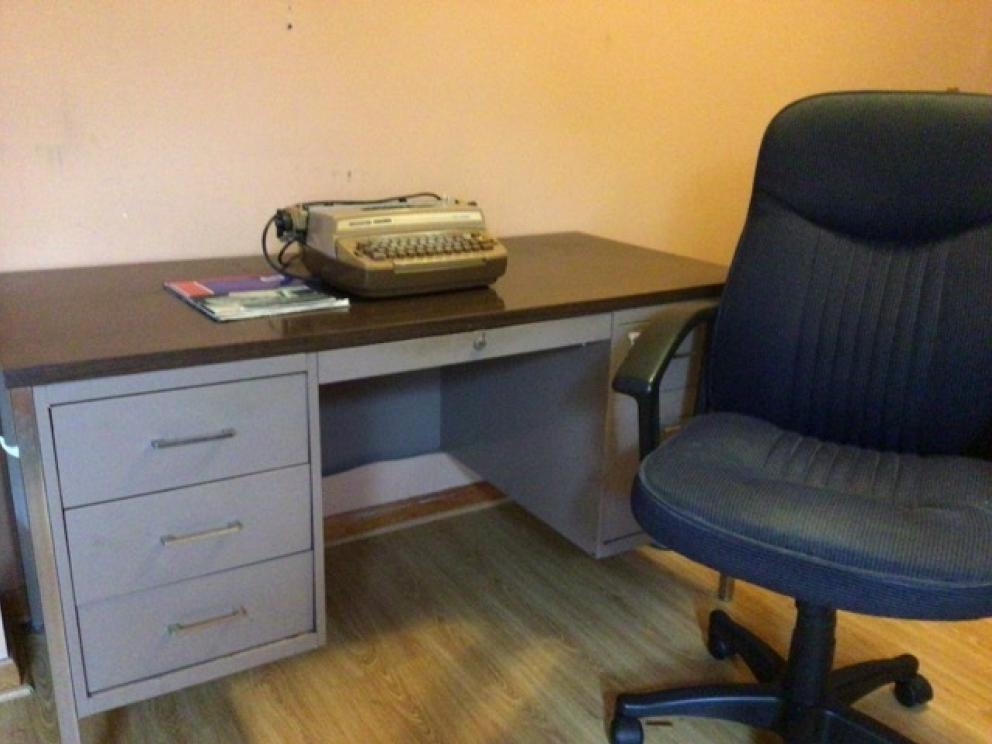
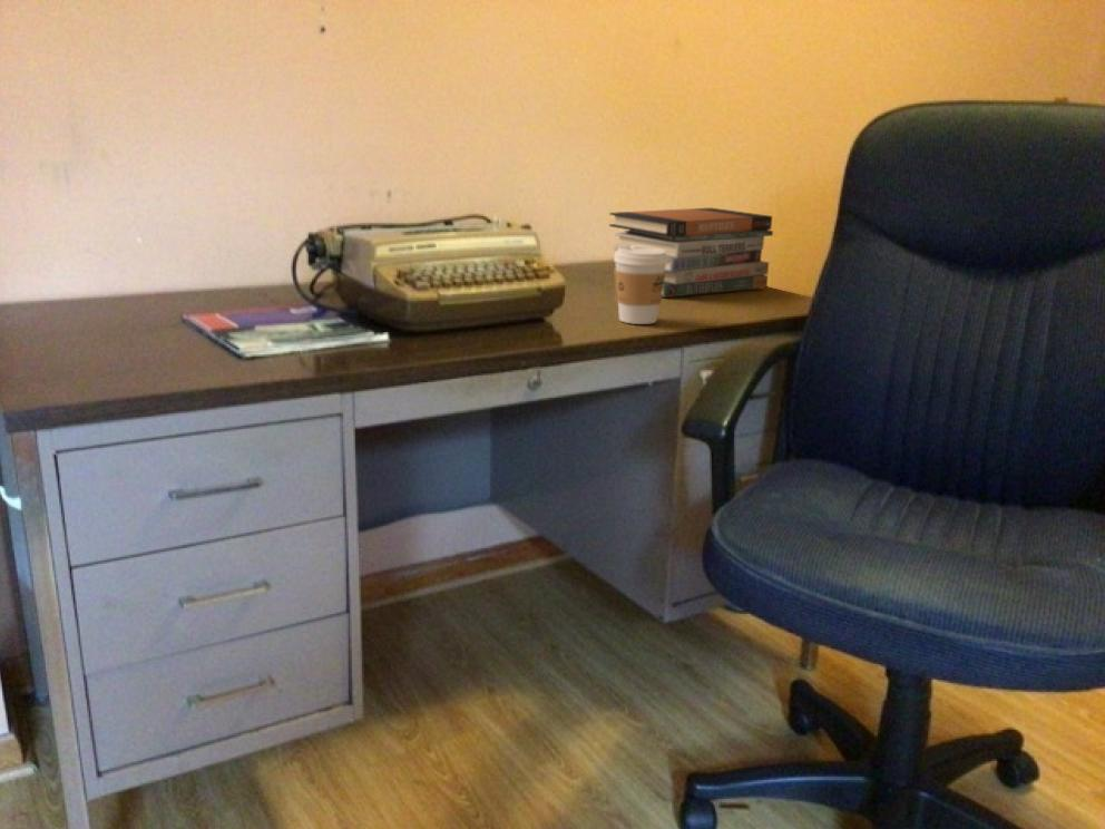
+ book stack (690, 250)
+ coffee cup (639, 284)
